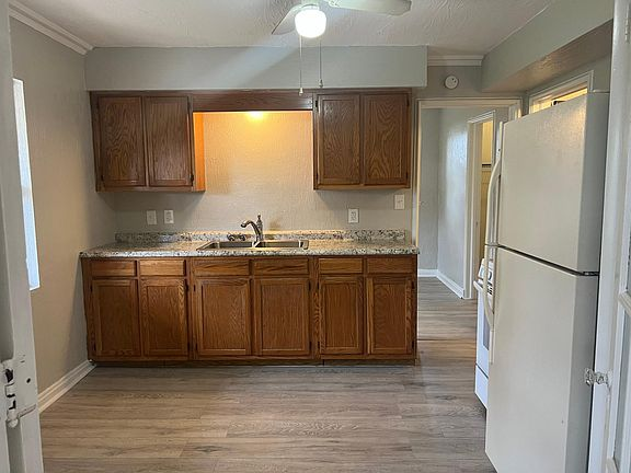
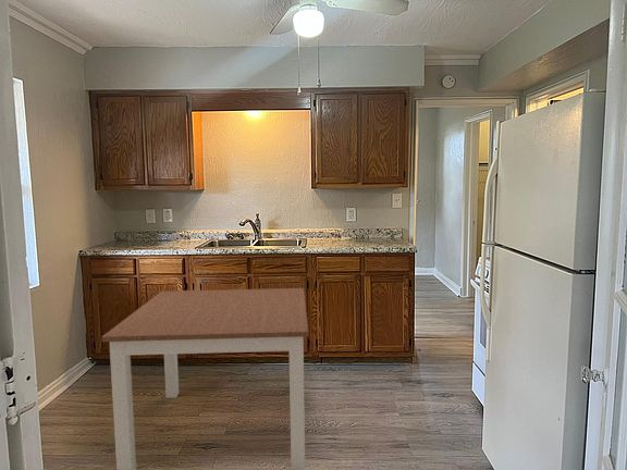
+ dining table (223, 351)
